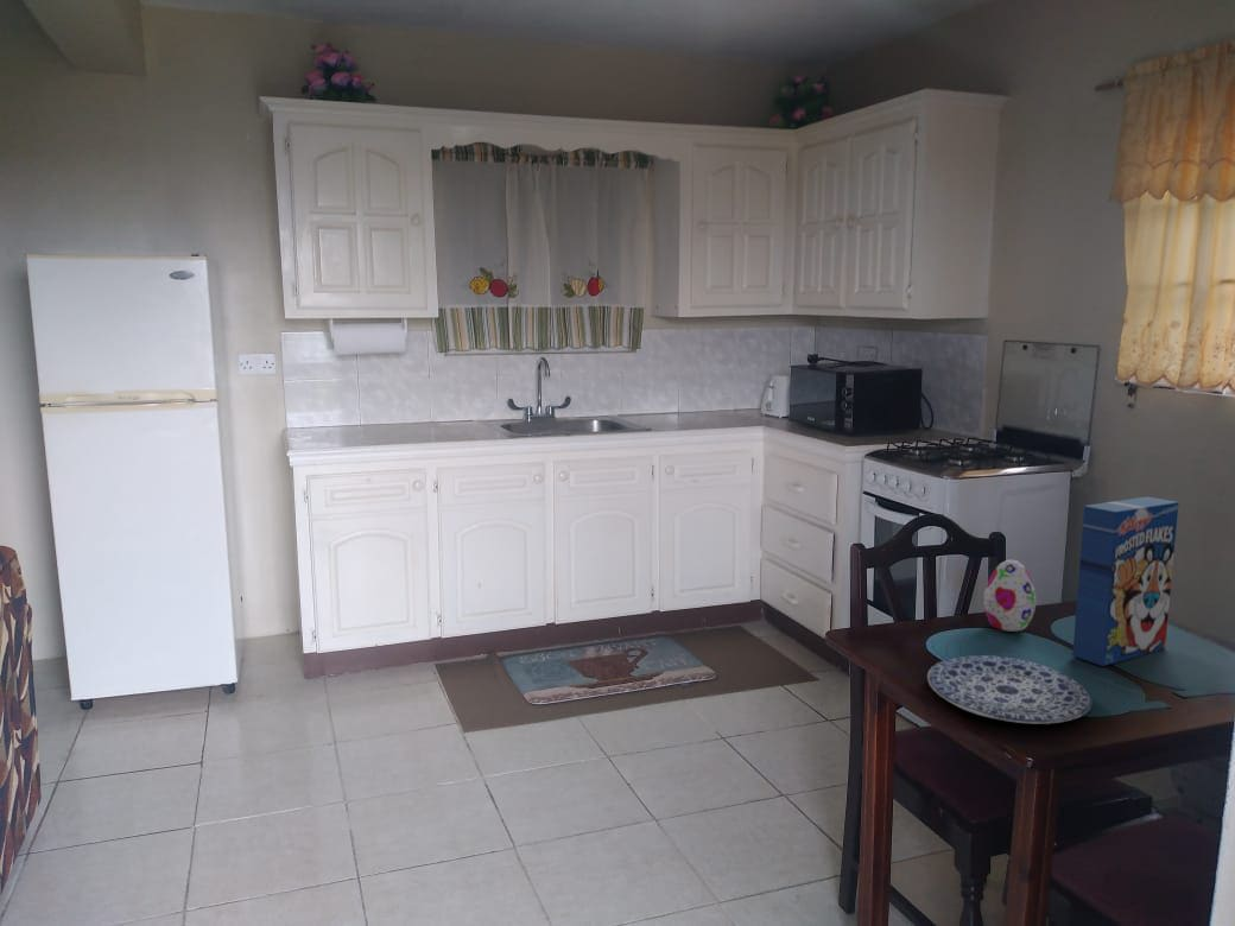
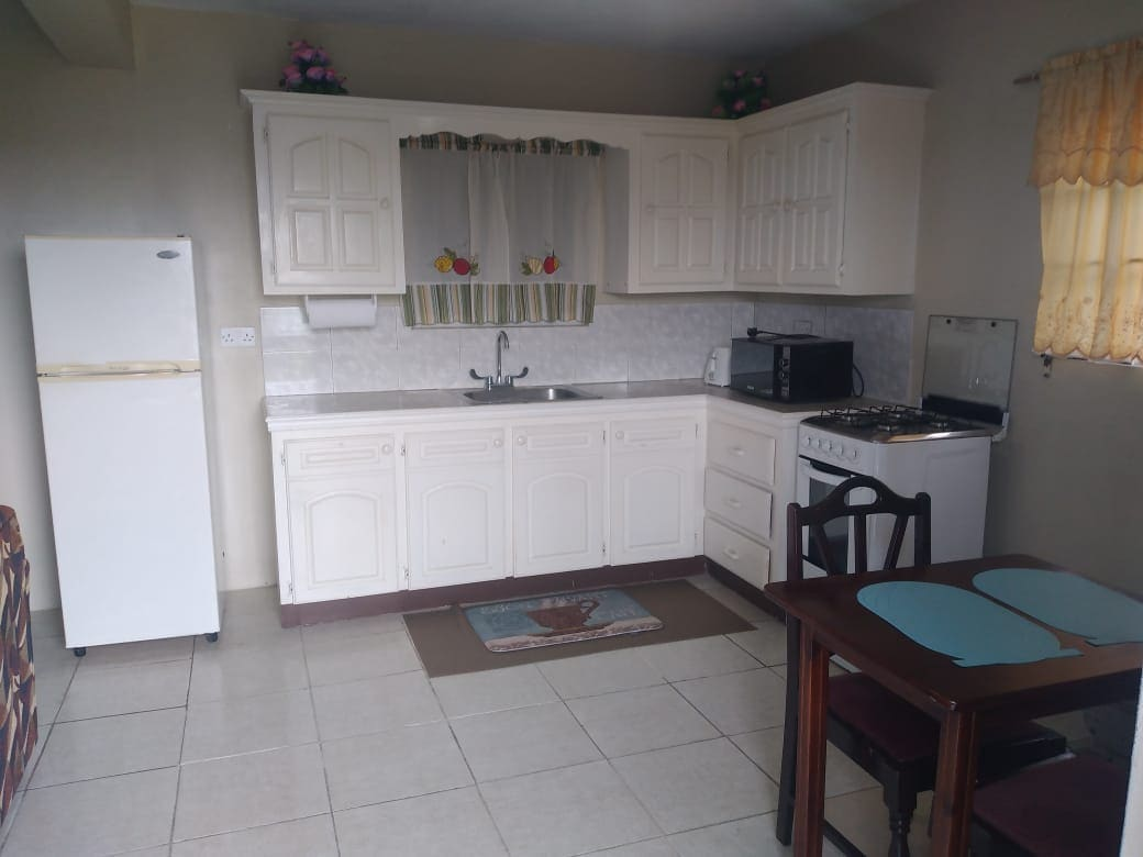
- plate (1006, 689)
- decorative egg (1009, 594)
- cereal box (1125, 578)
